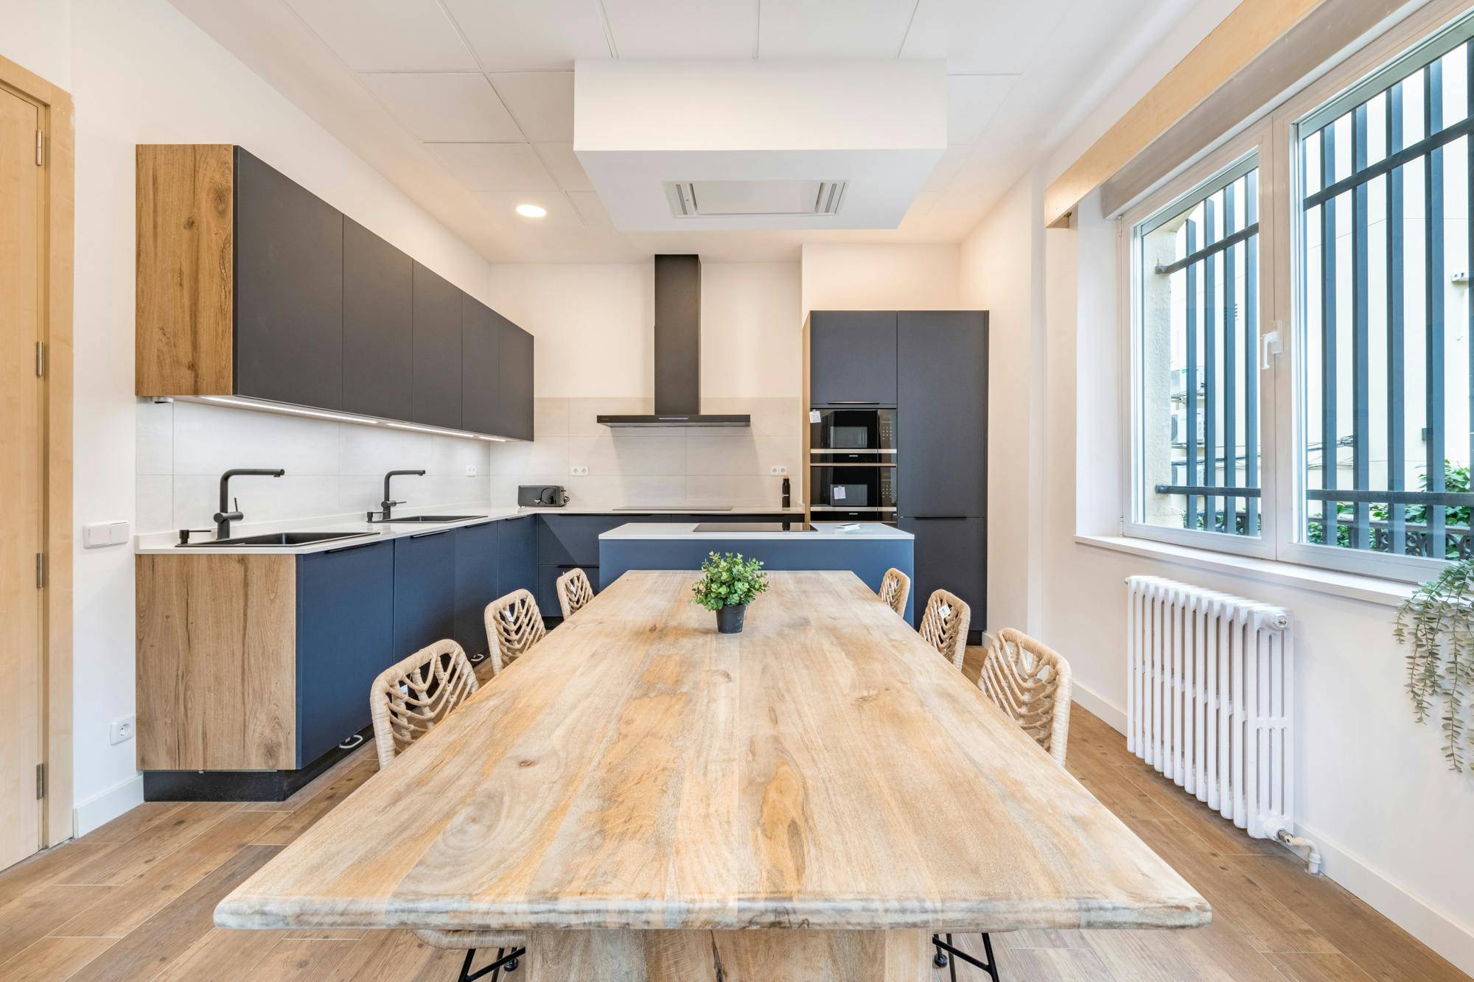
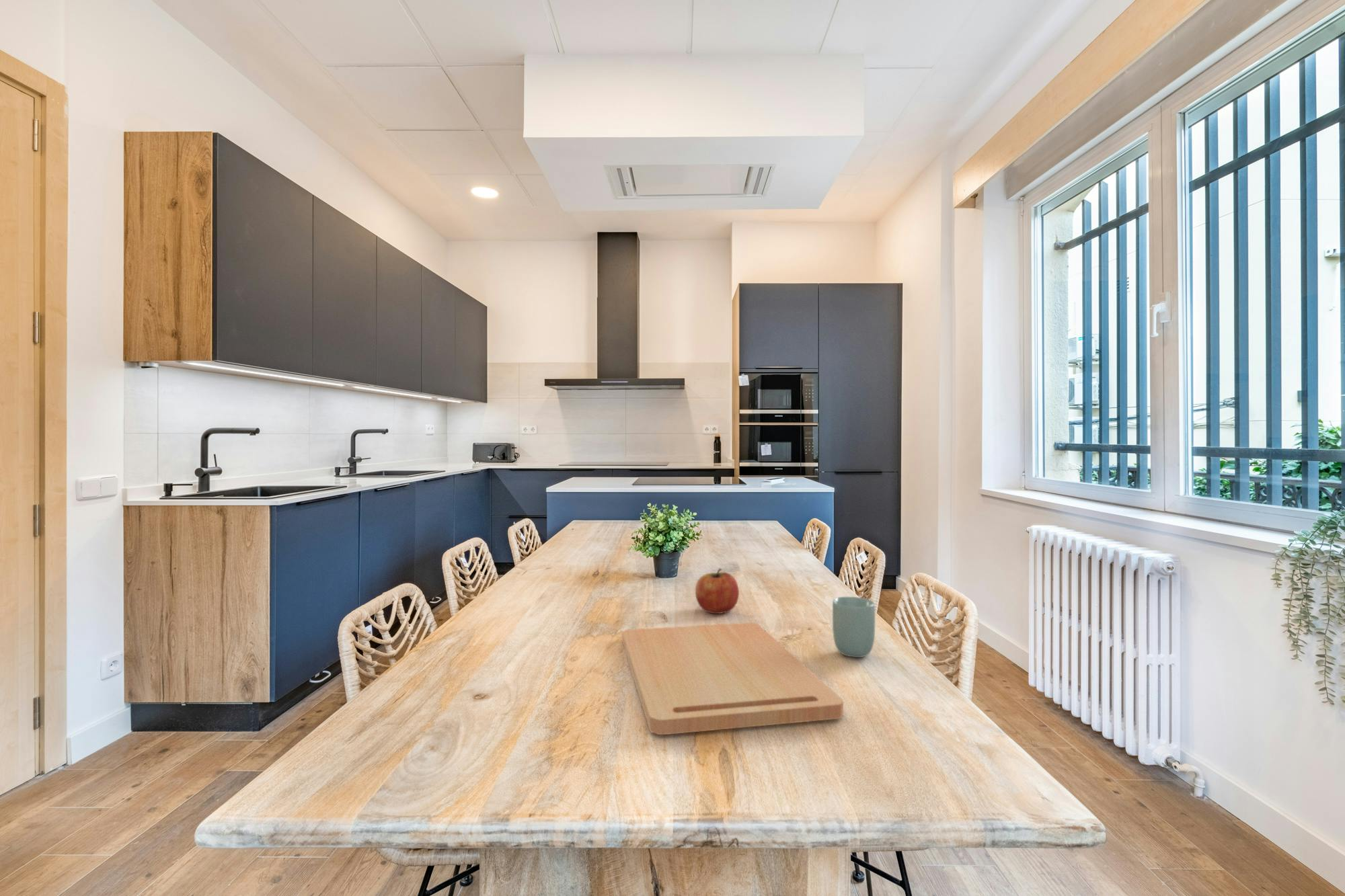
+ cutting board (715, 666)
+ cup (853, 627)
+ fruit (717, 590)
